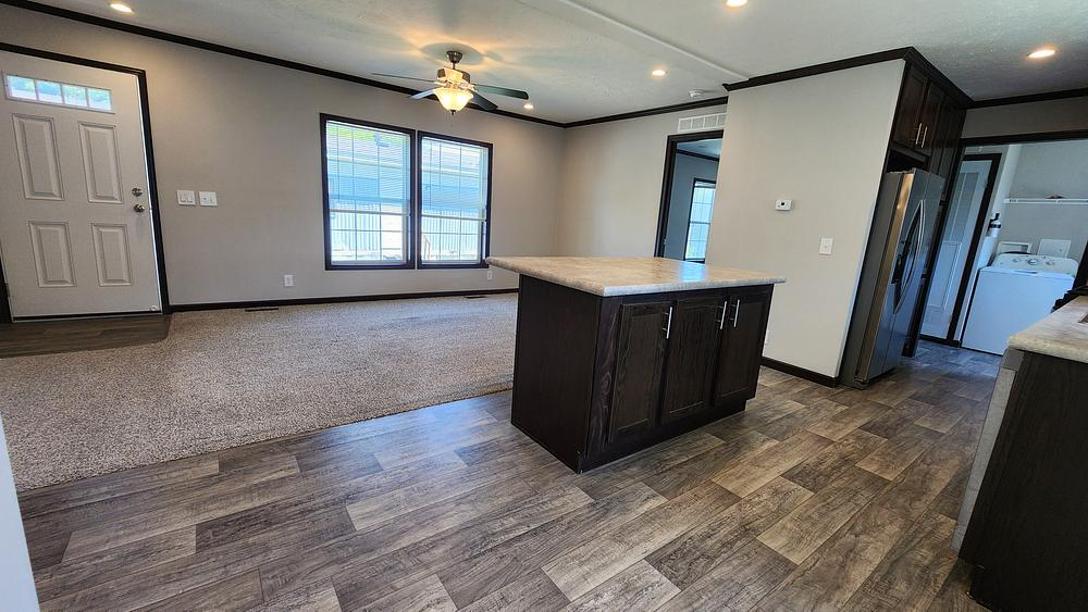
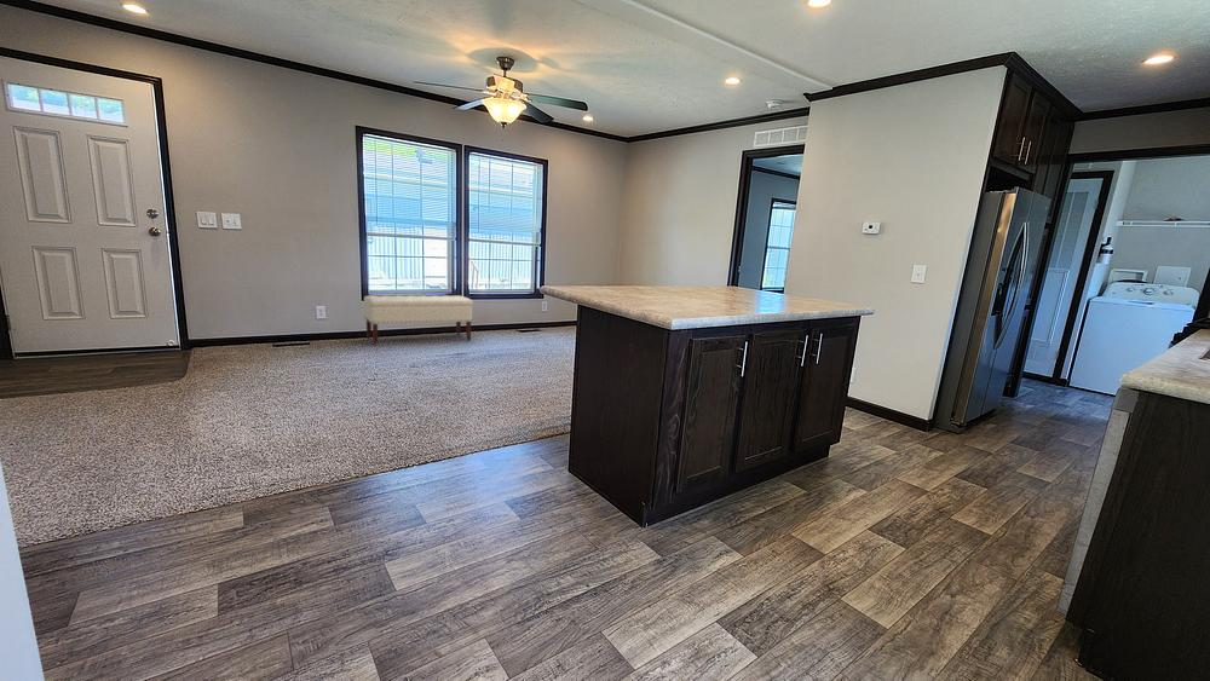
+ bench (420, 318)
